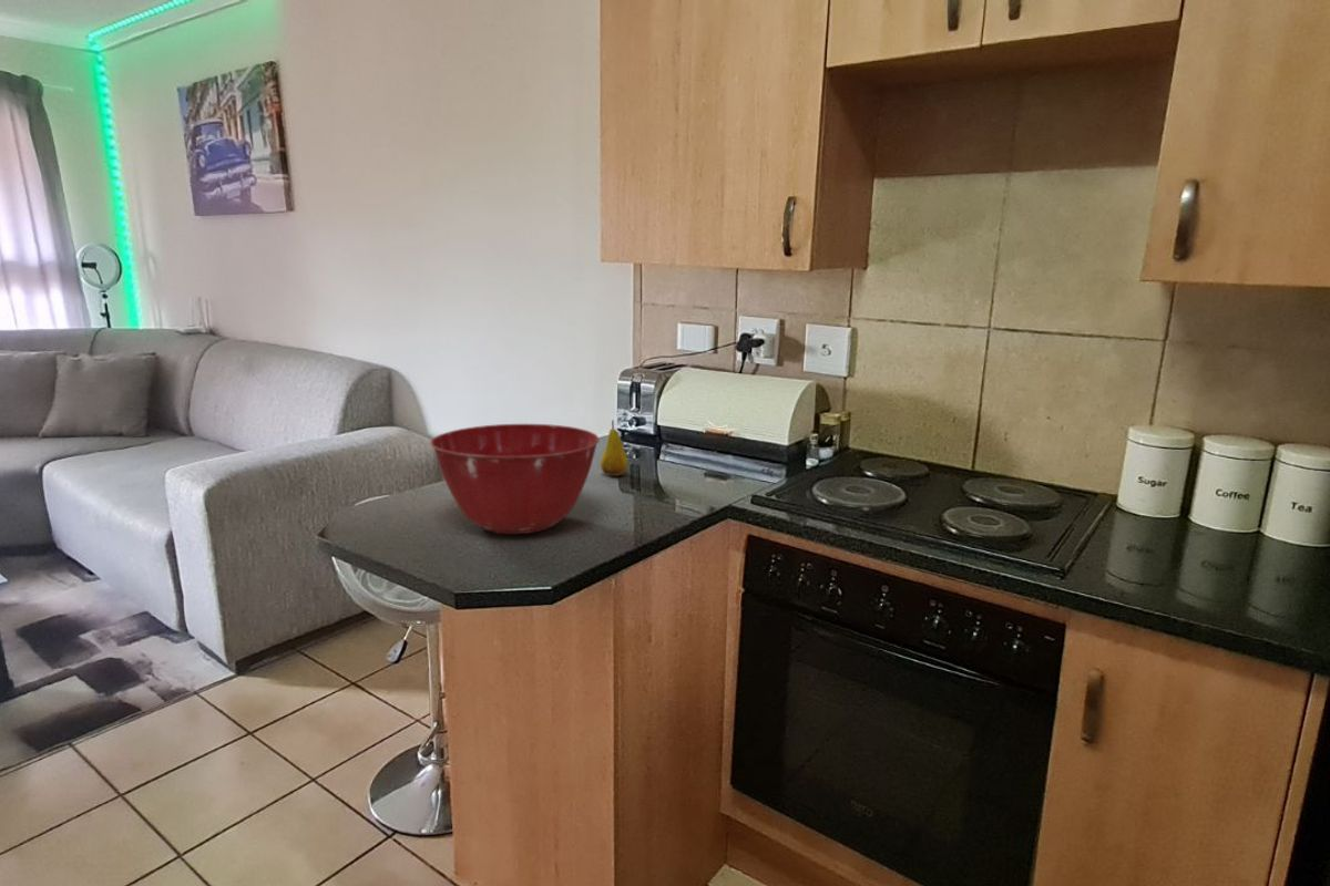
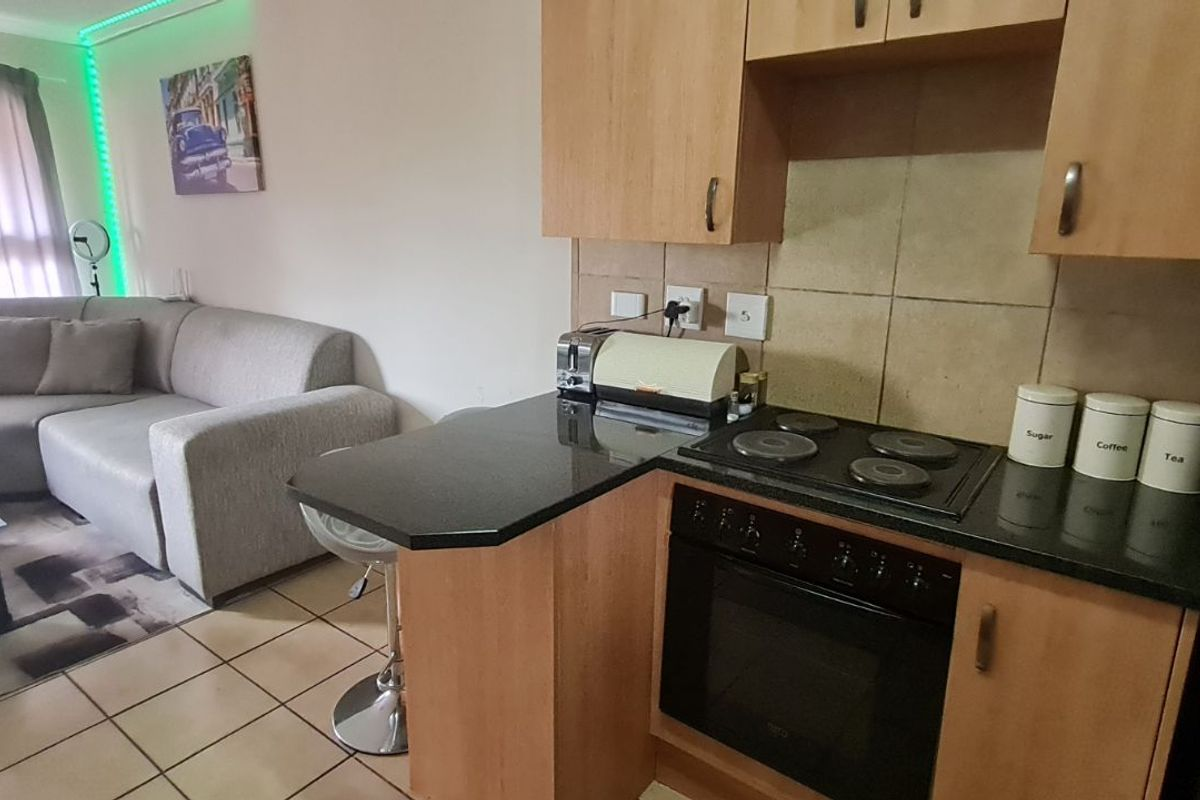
- fruit (614, 447)
- mixing bowl (518, 480)
